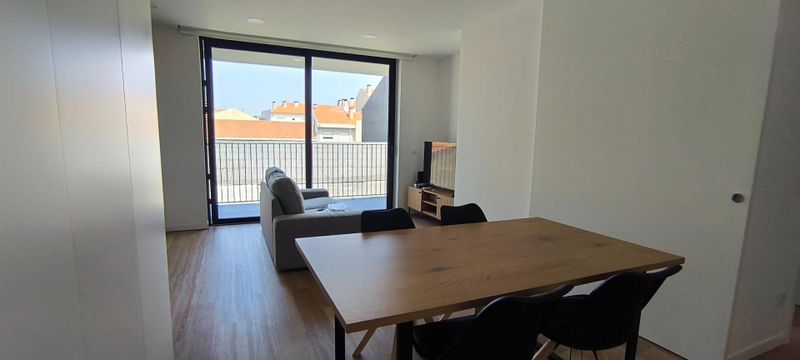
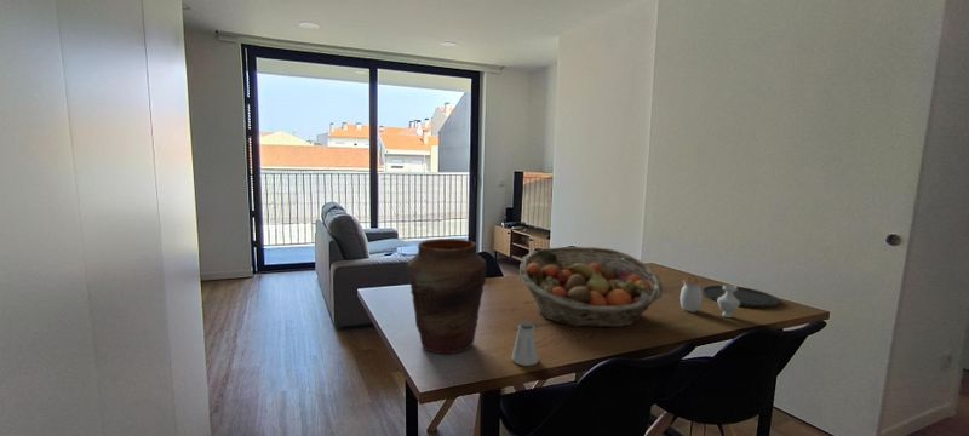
+ saltshaker (526, 342)
+ jar (701, 294)
+ vase (447, 294)
+ plate (739, 296)
+ fruit basket (587, 285)
